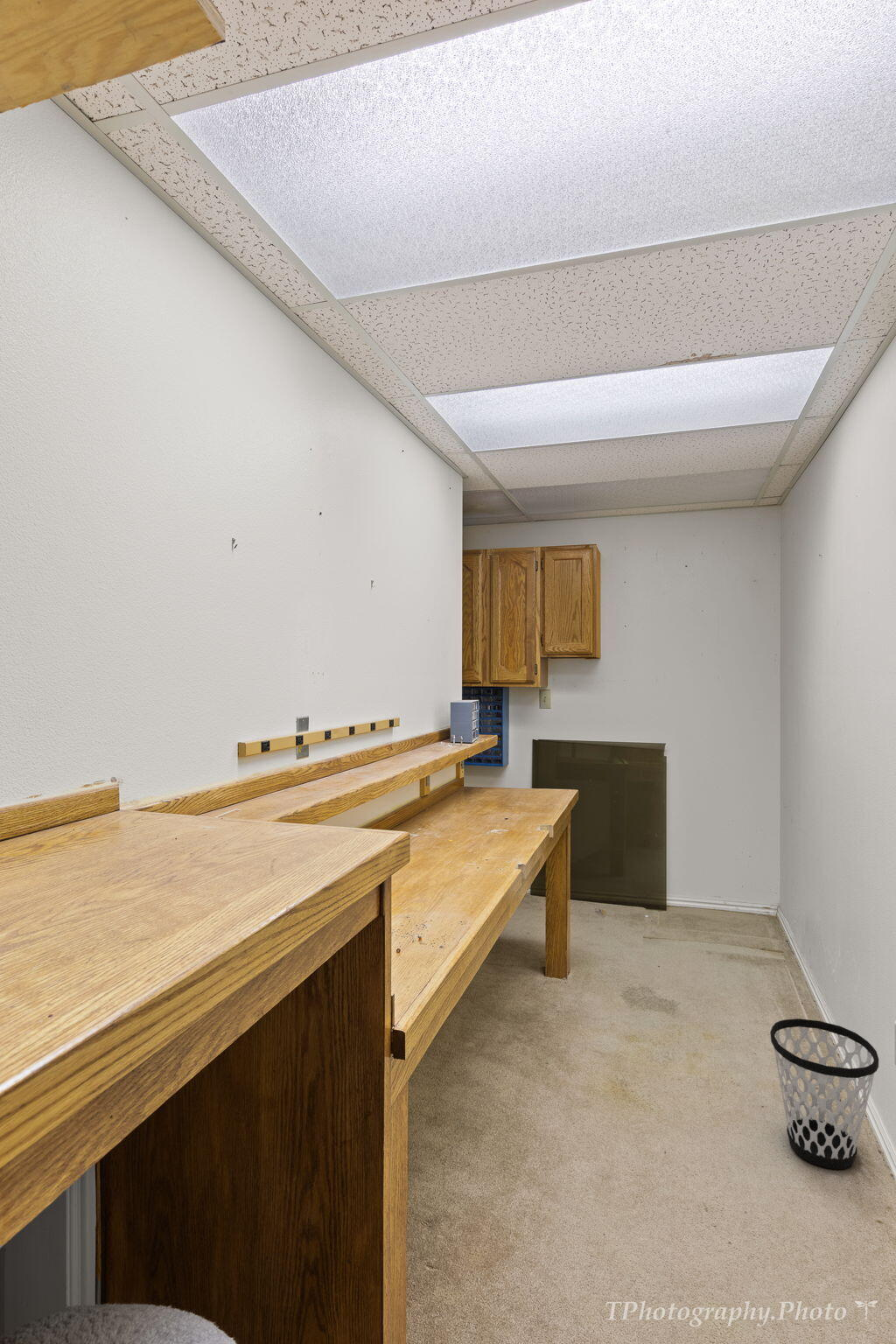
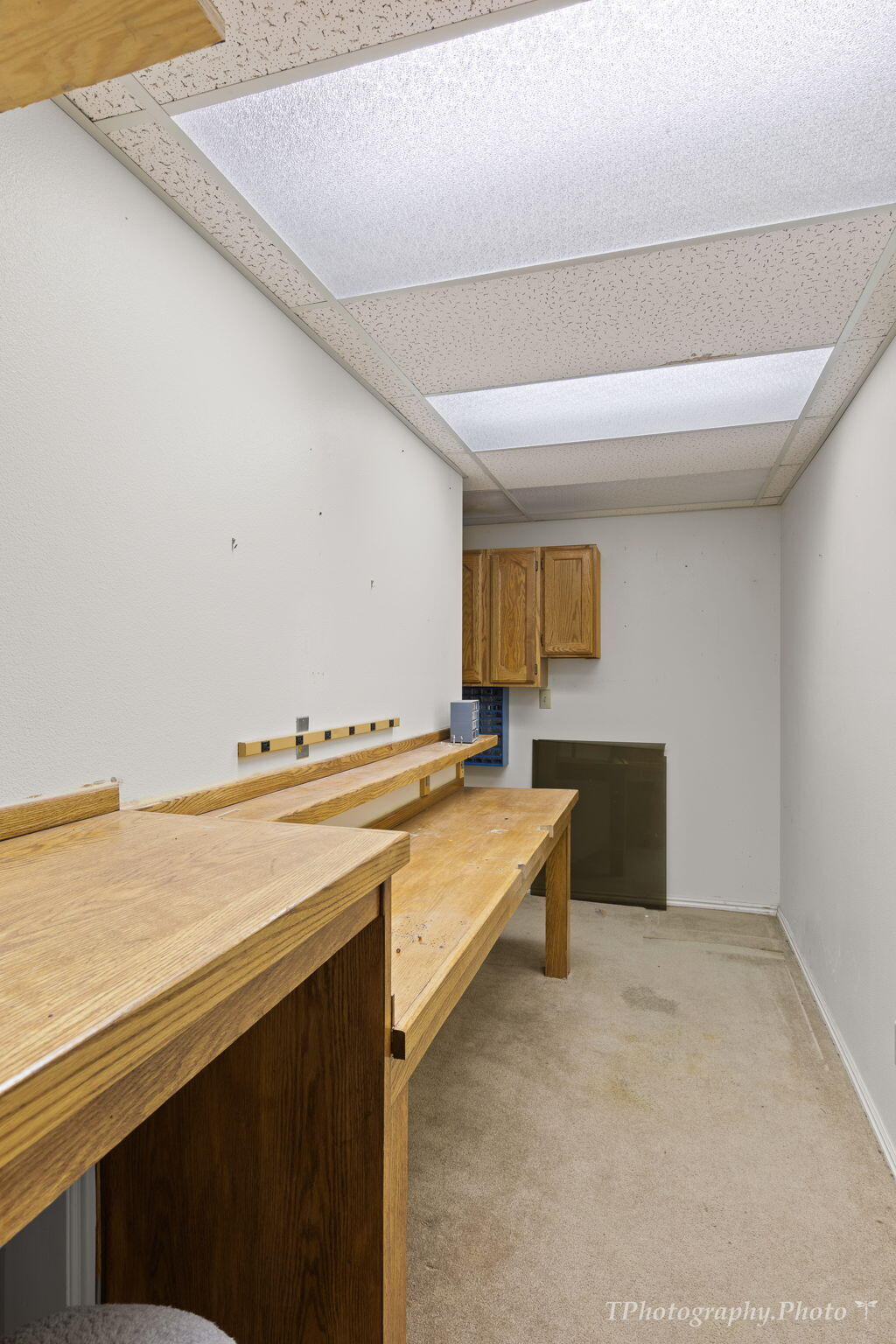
- wastebasket (823, 1095)
